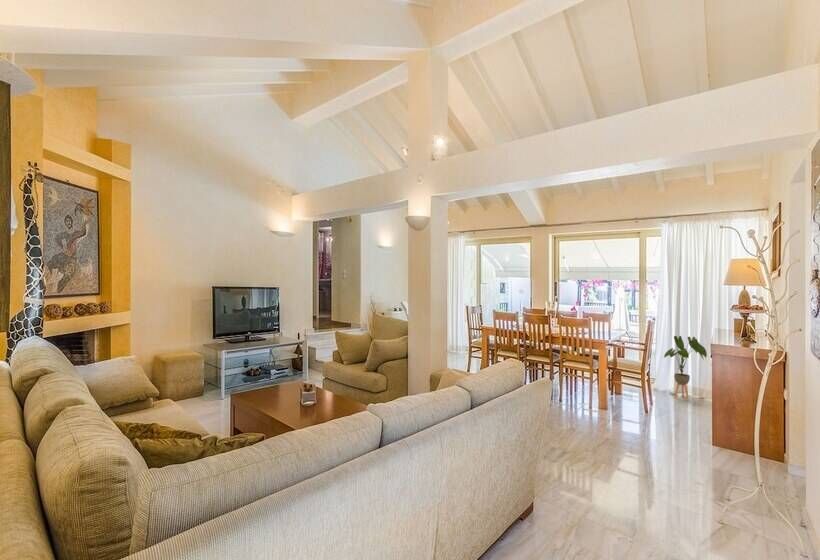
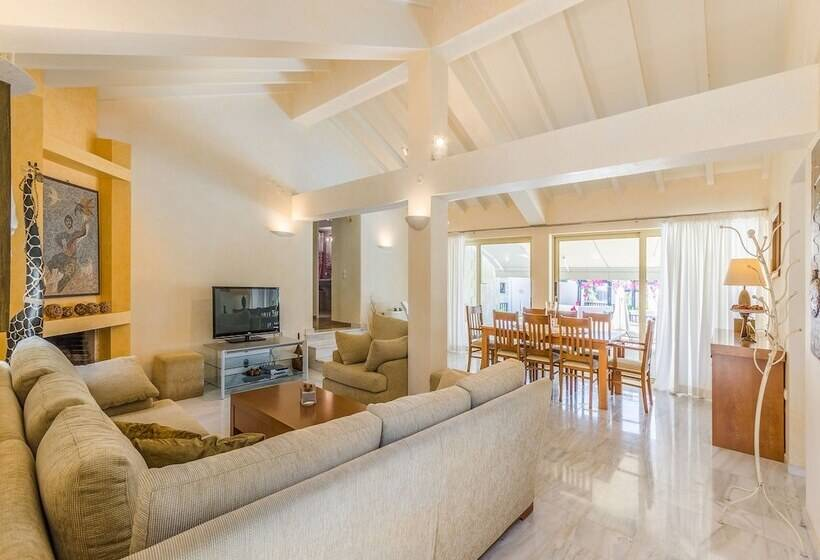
- house plant (684, 365)
